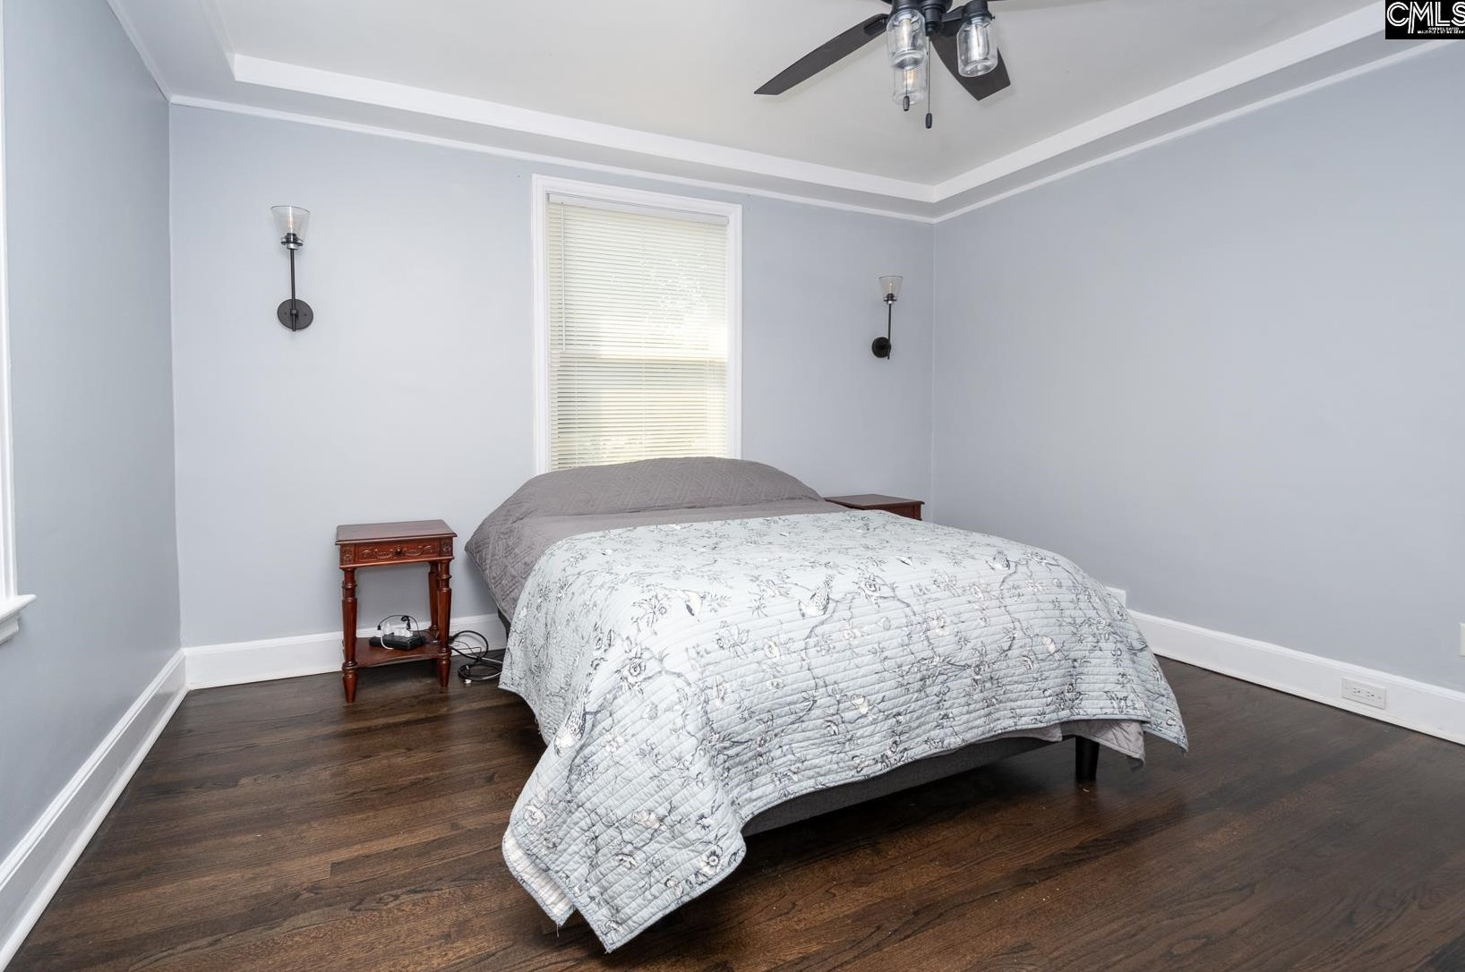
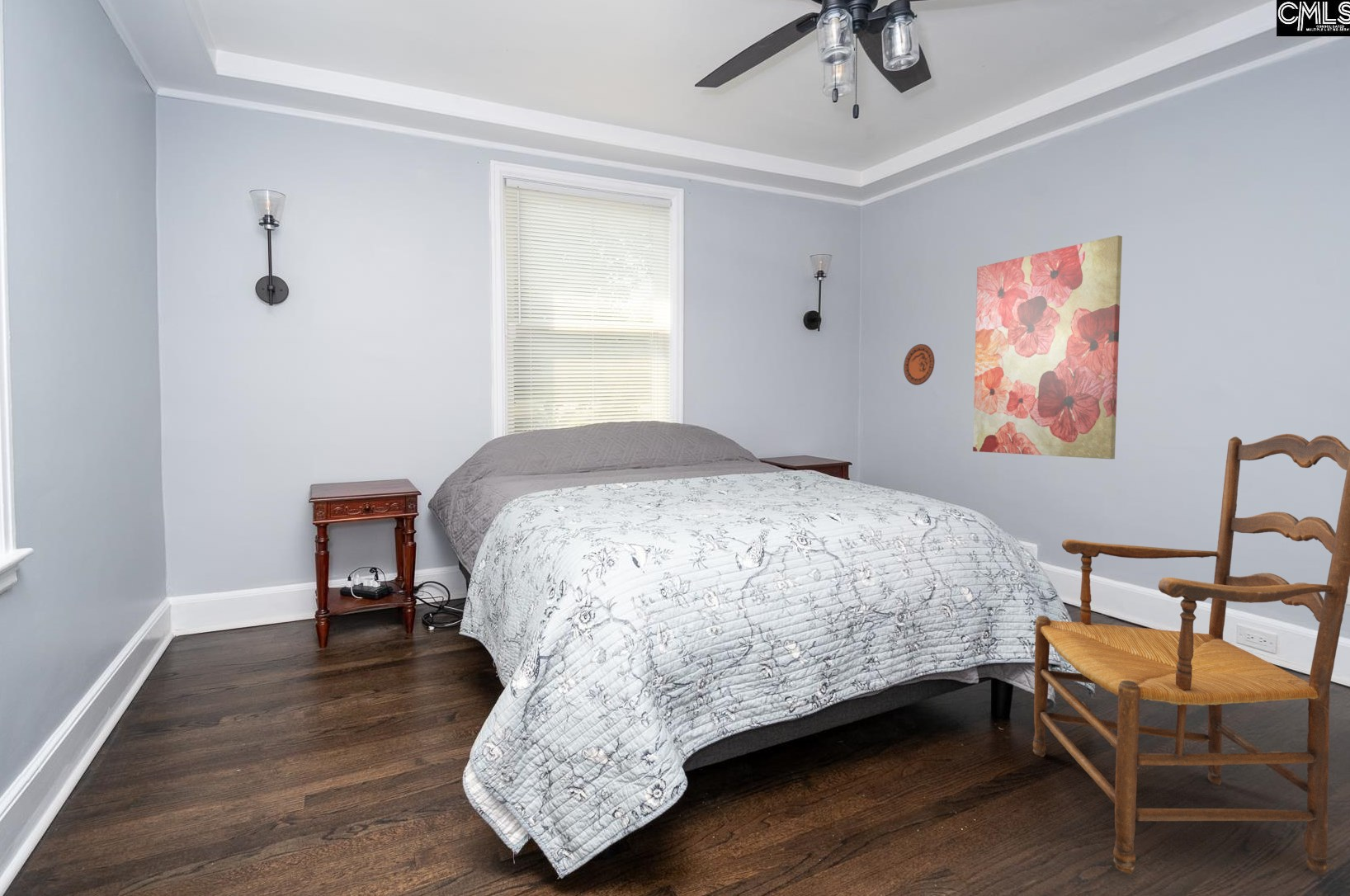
+ armchair (1182, 626)
+ wall art (1040, 354)
+ decorative plate (919, 365)
